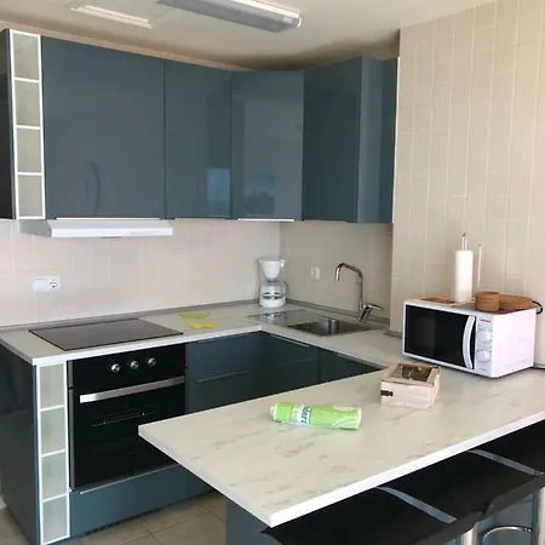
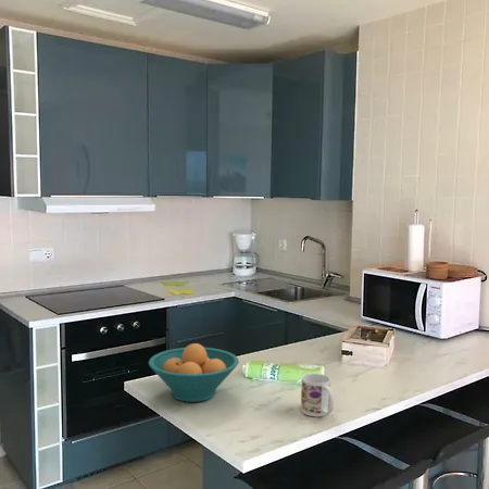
+ fruit bowl (193, 369)
+ mug (318, 397)
